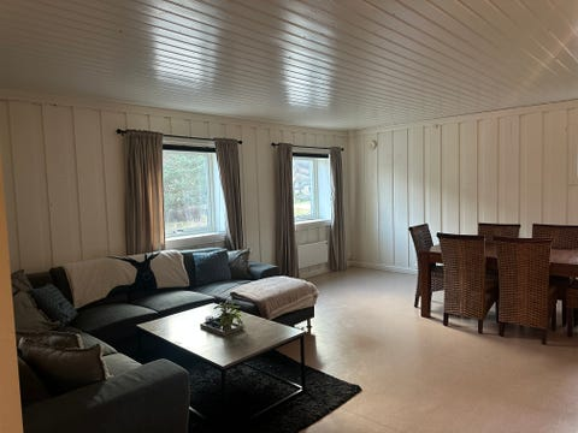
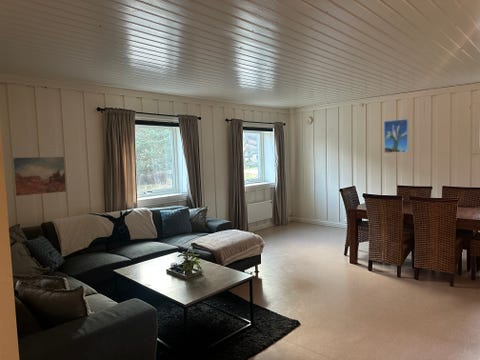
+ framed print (396, 136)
+ wall art (40, 175)
